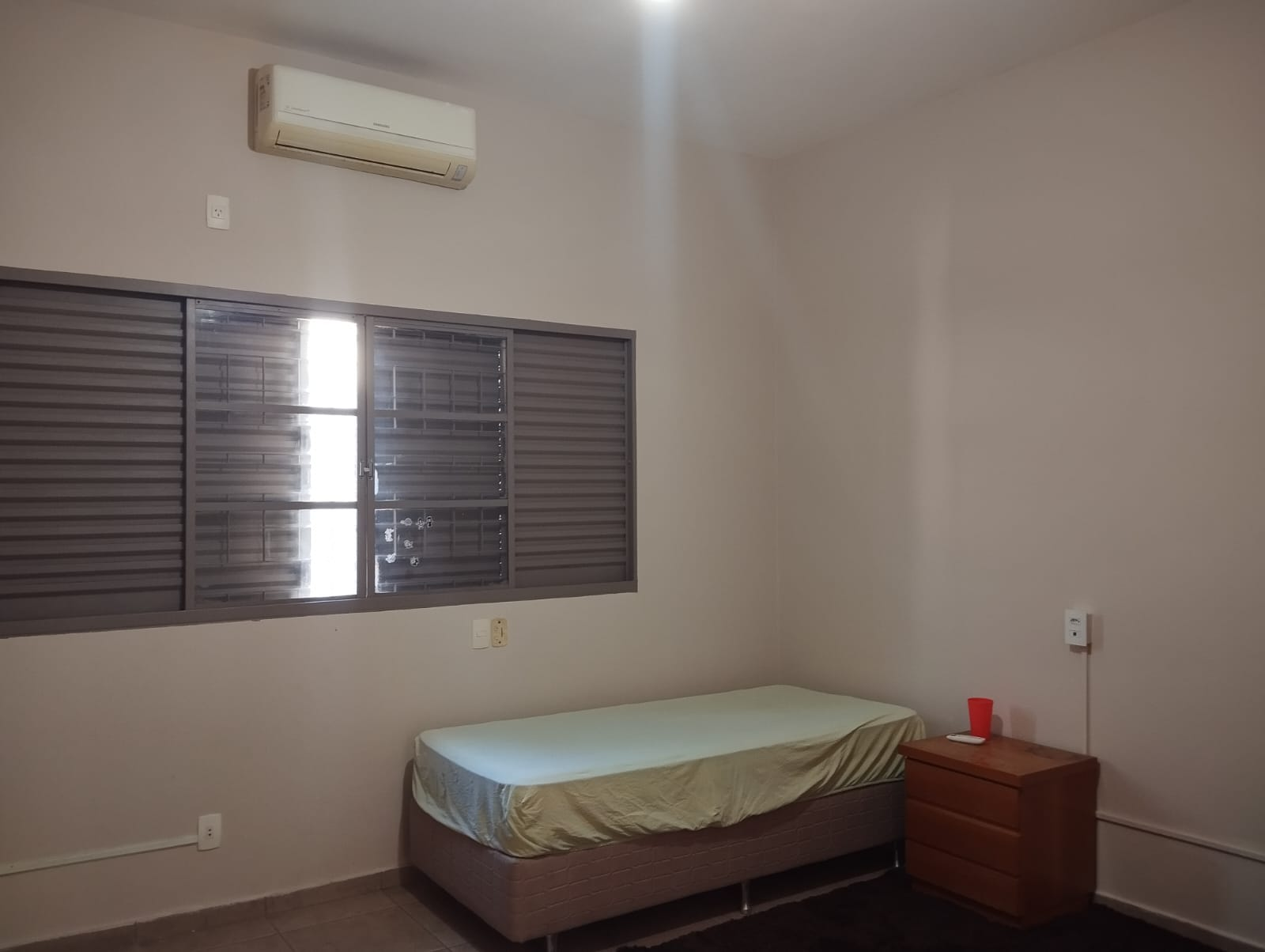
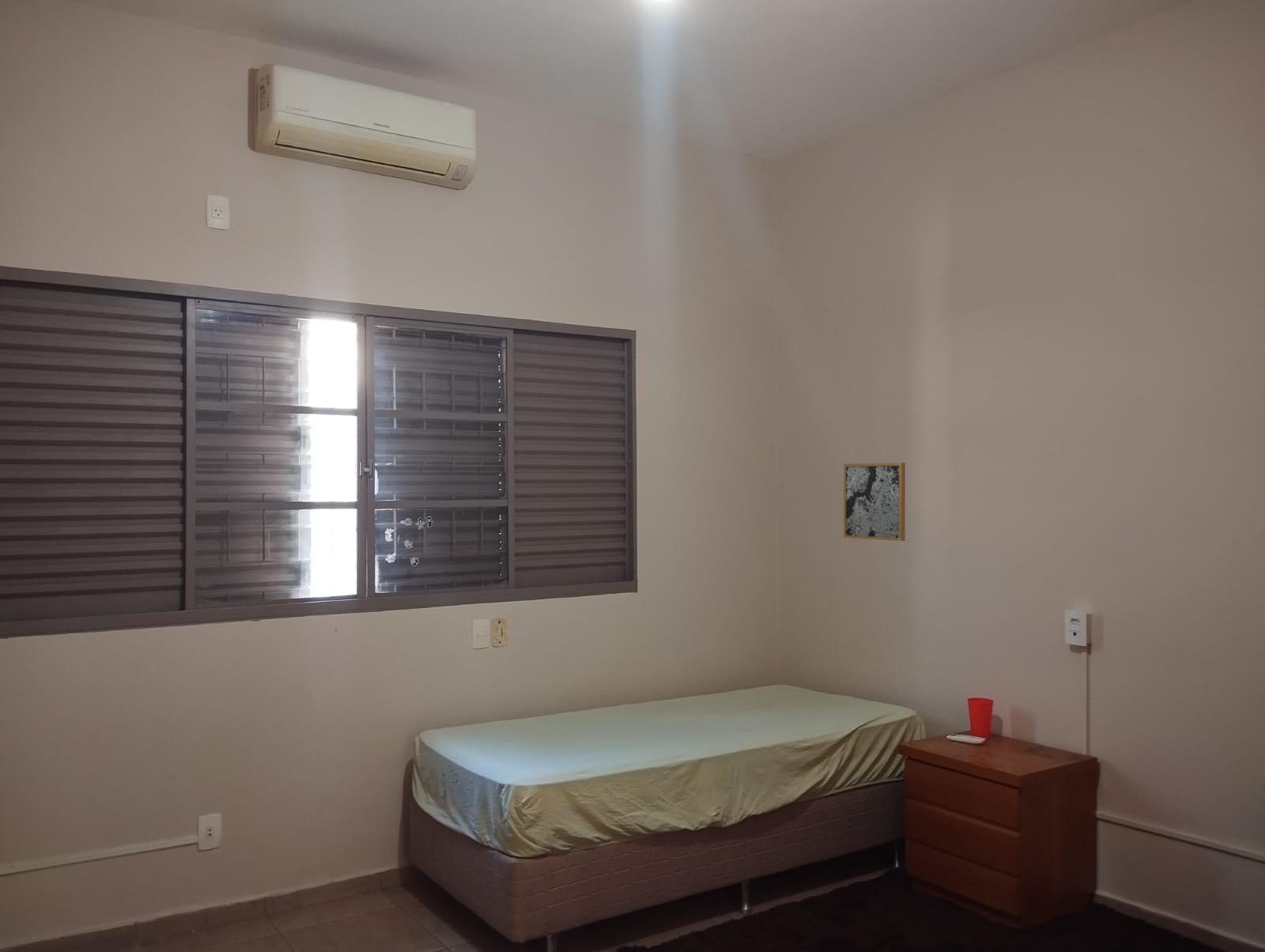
+ wall art (873, 501)
